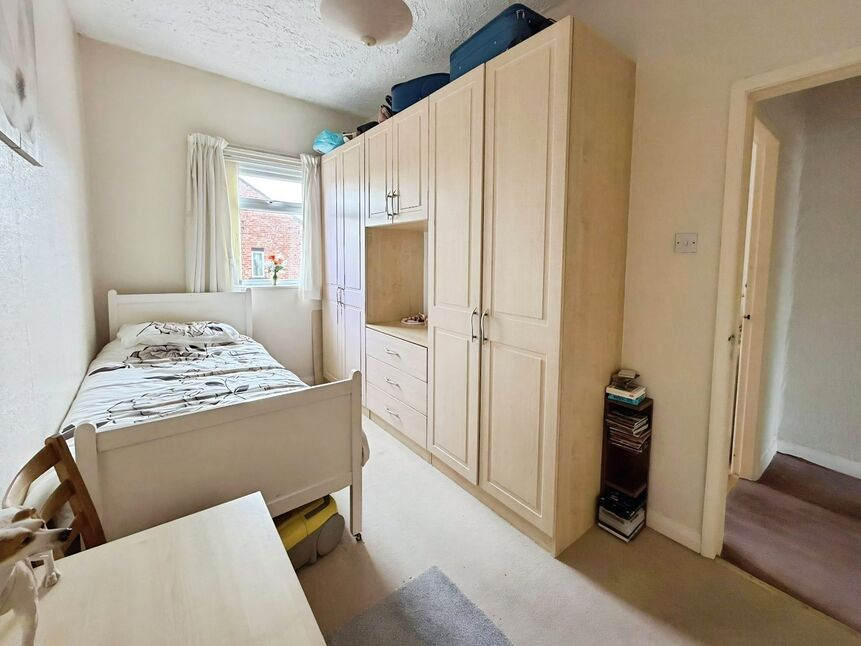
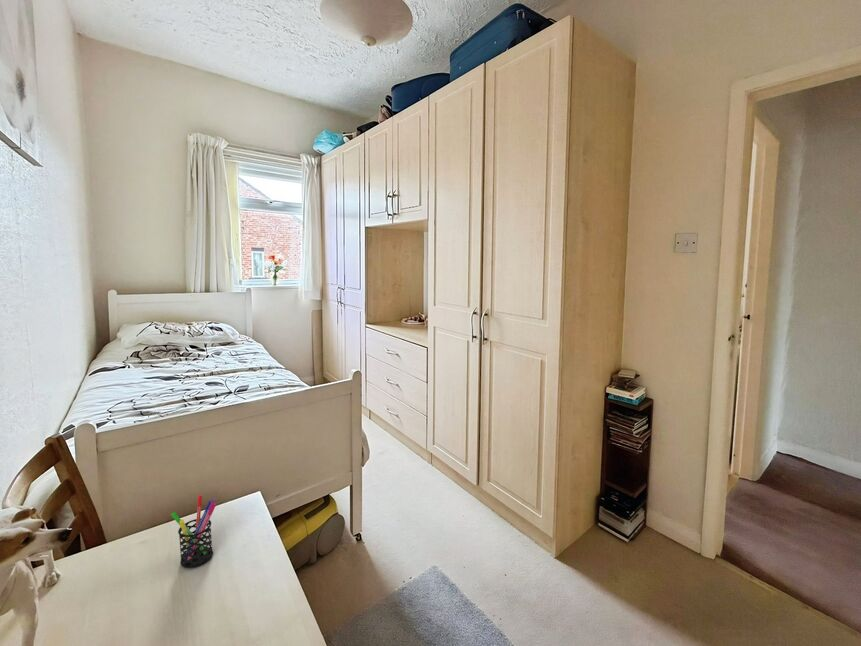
+ pen holder (193, 531)
